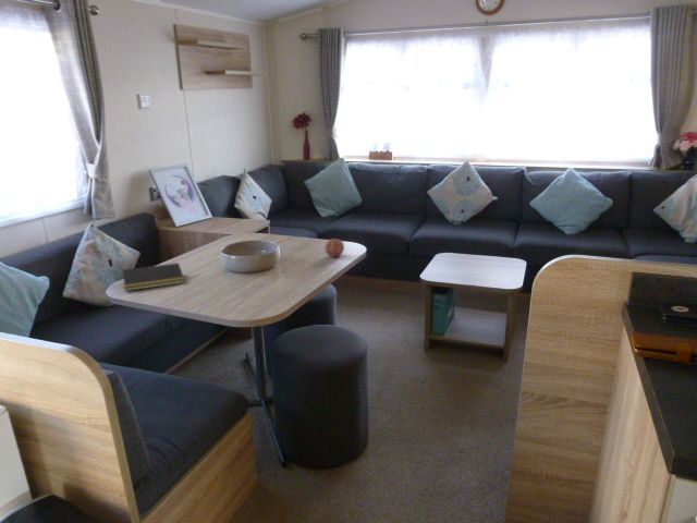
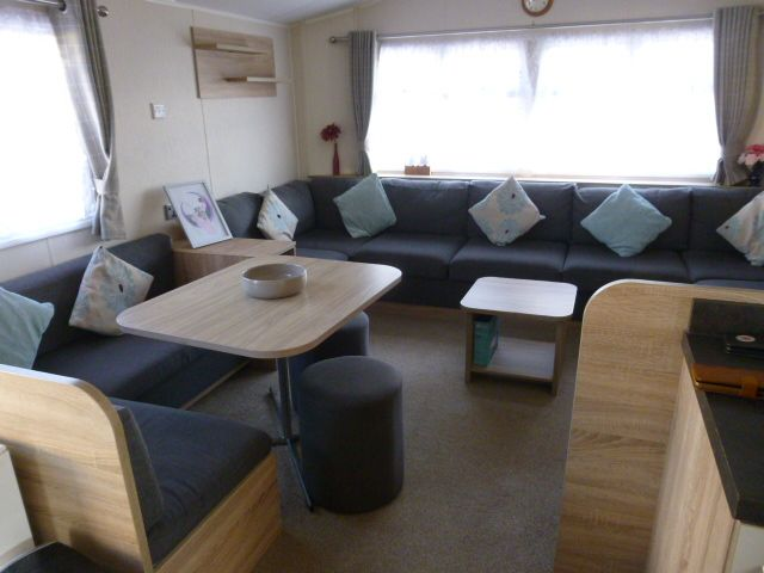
- apple (334, 247)
- notepad (152, 276)
